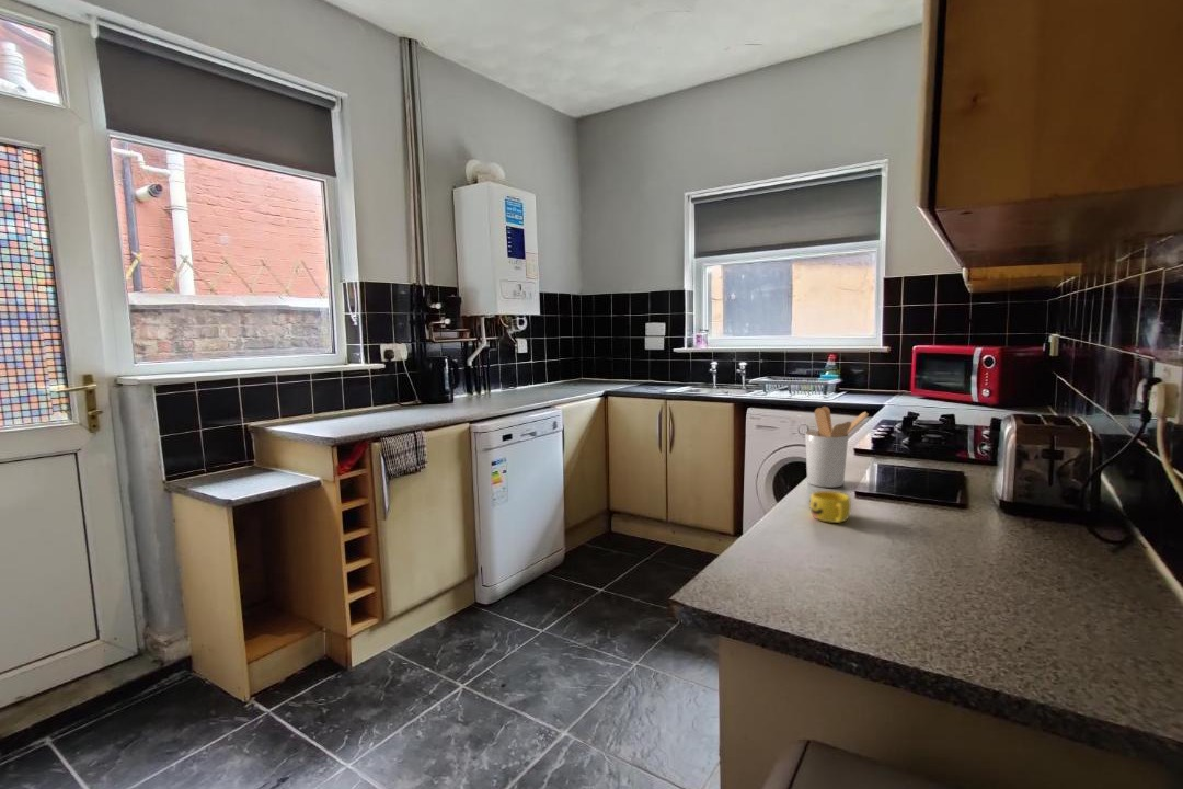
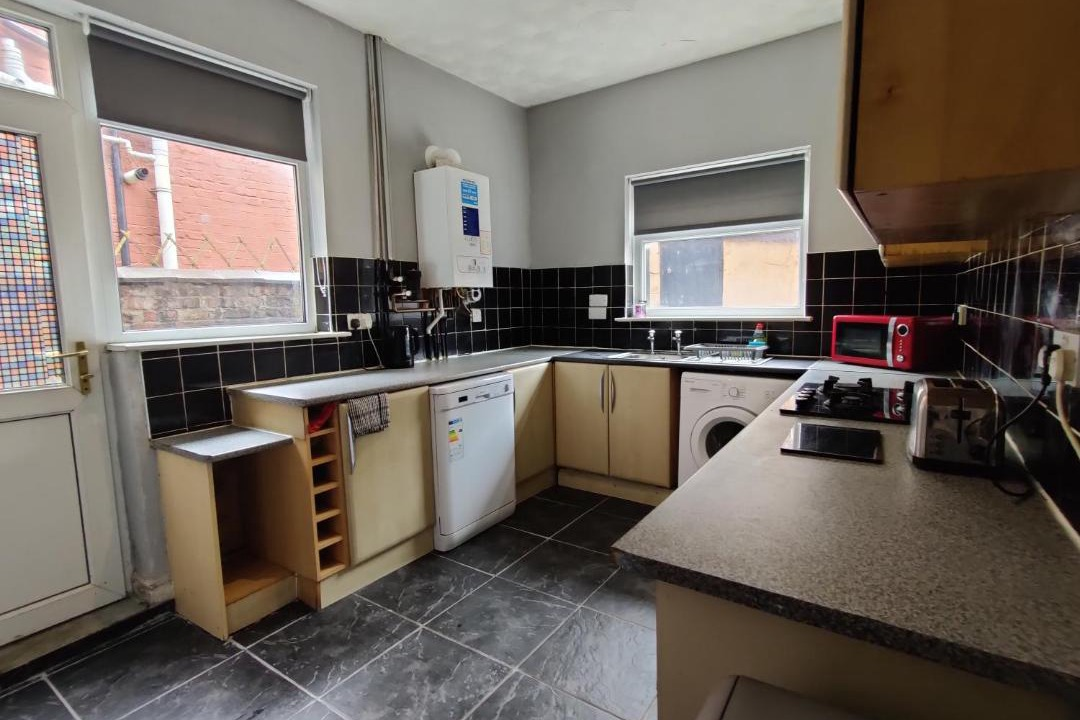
- cup (831, 507)
- utensil holder (837, 446)
